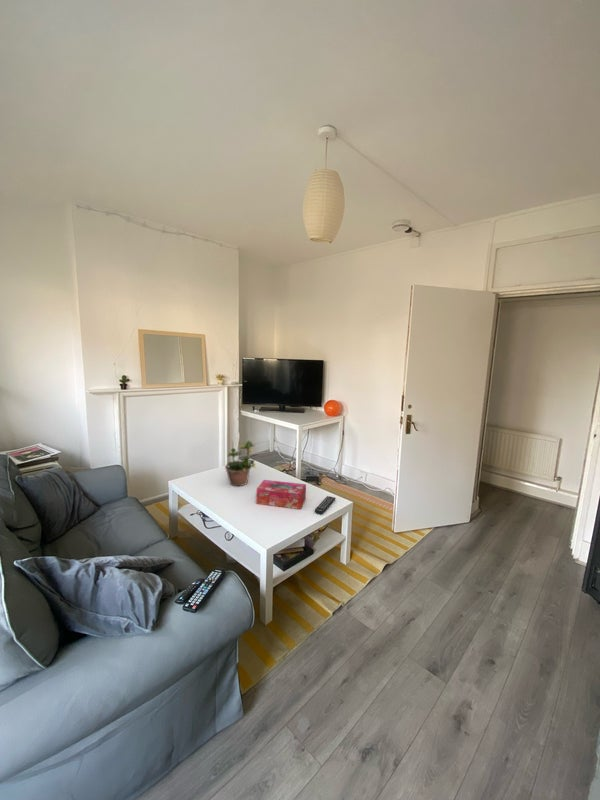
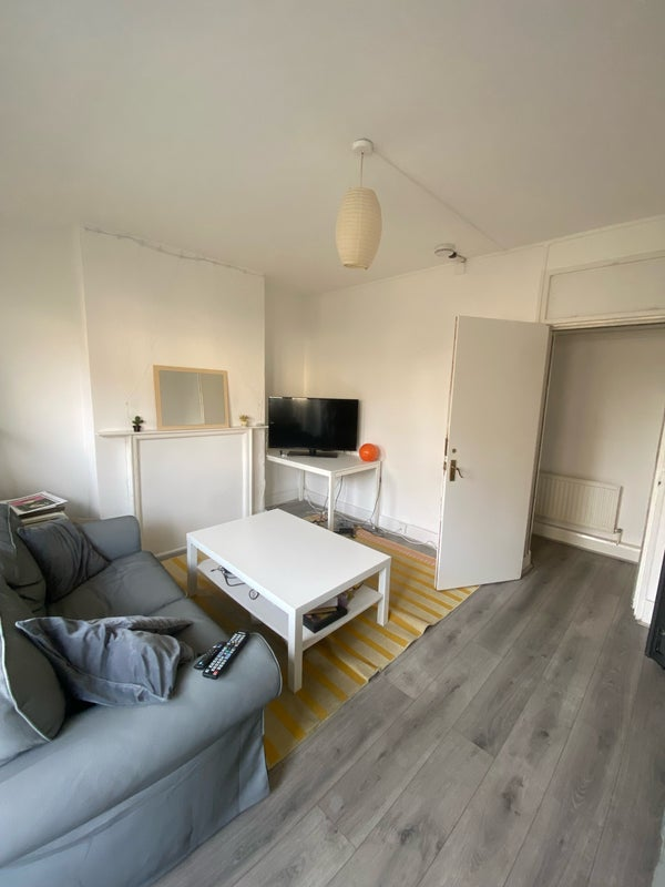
- potted plant (238, 461)
- tissue box (281, 493)
- remote control (325, 504)
